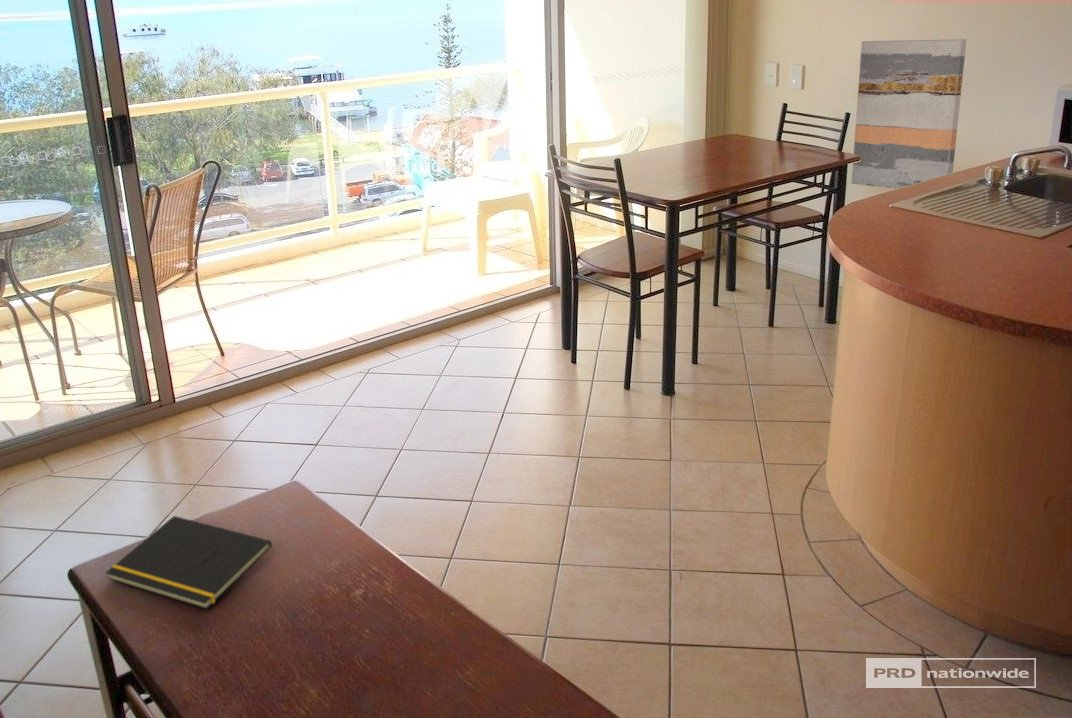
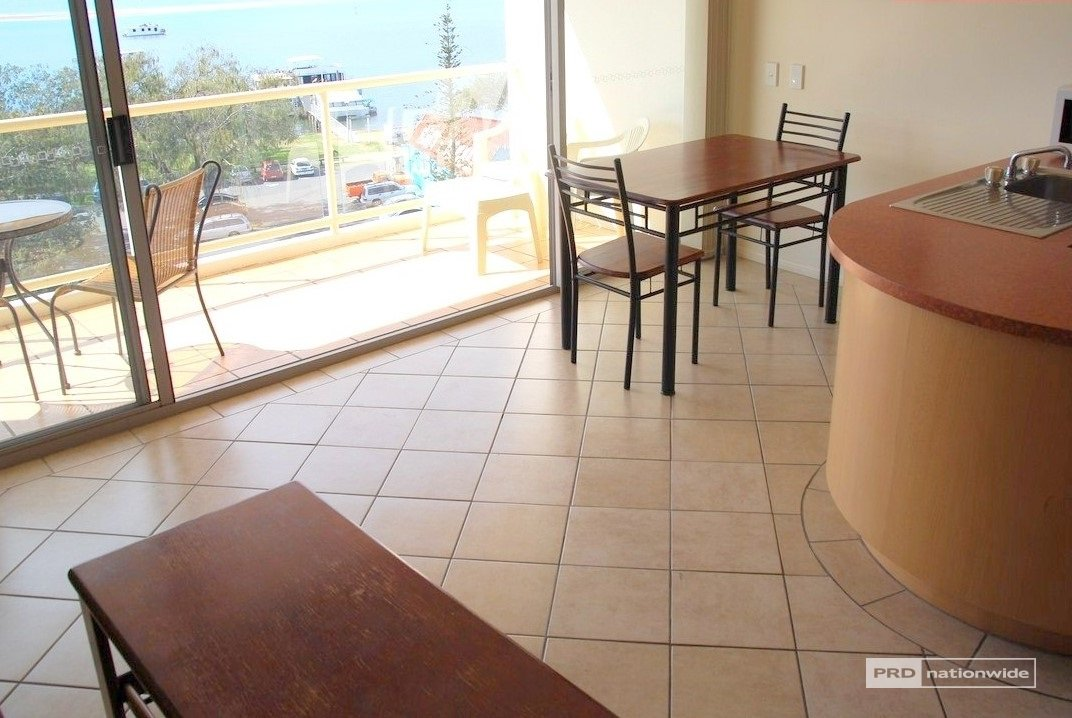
- notepad (189, 559)
- wall art (905, 115)
